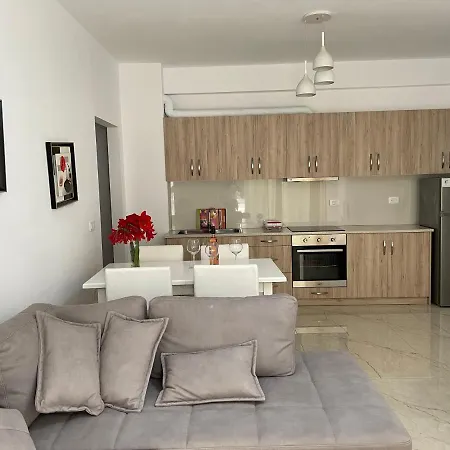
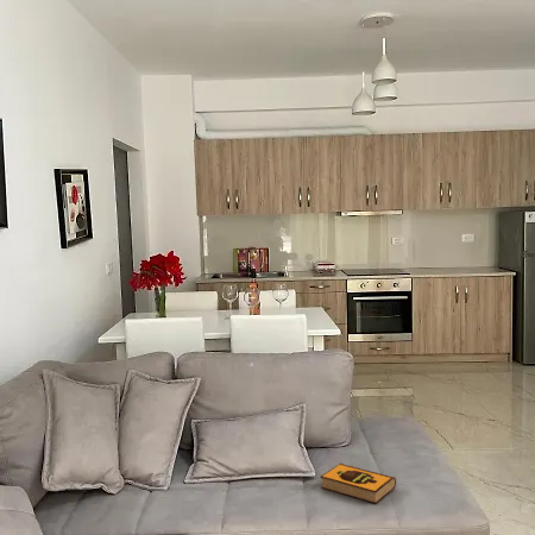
+ hardback book (358, 480)
